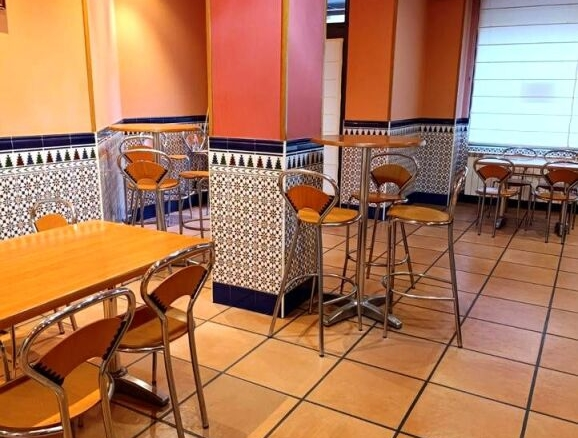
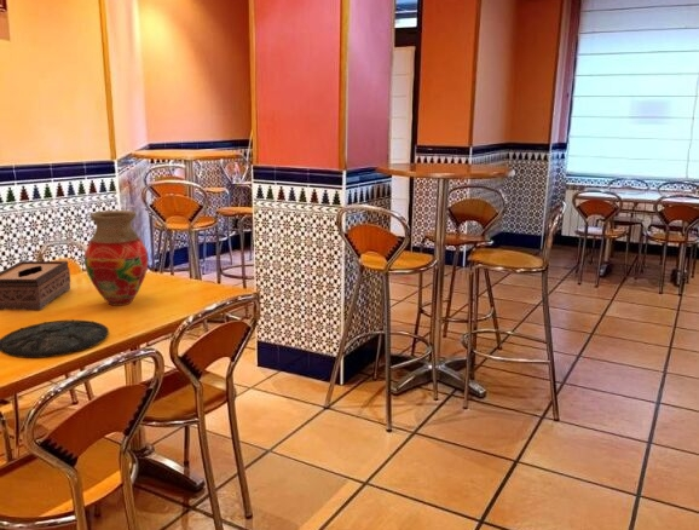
+ tissue box (30, 284)
+ plate (53, 332)
+ vase (116, 258)
